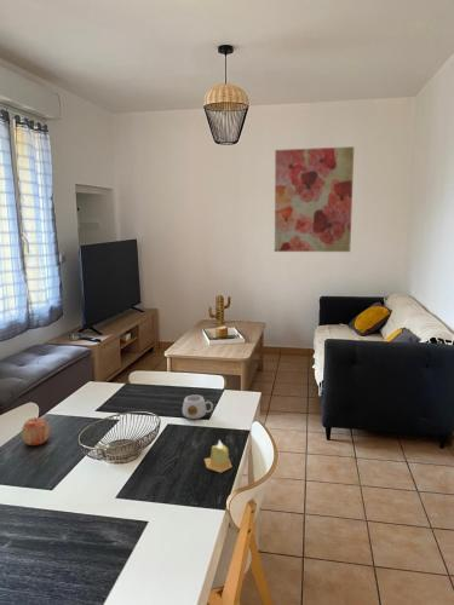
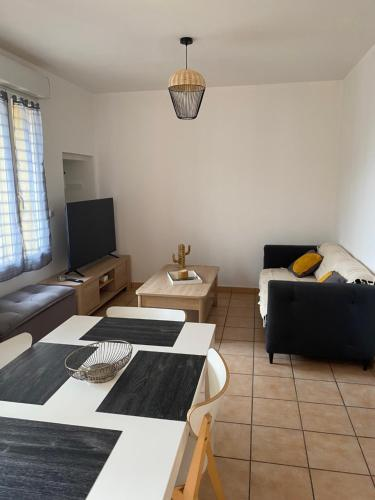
- candle (217, 451)
- mug (197, 407)
- apple (35, 431)
- wall art (312, 201)
